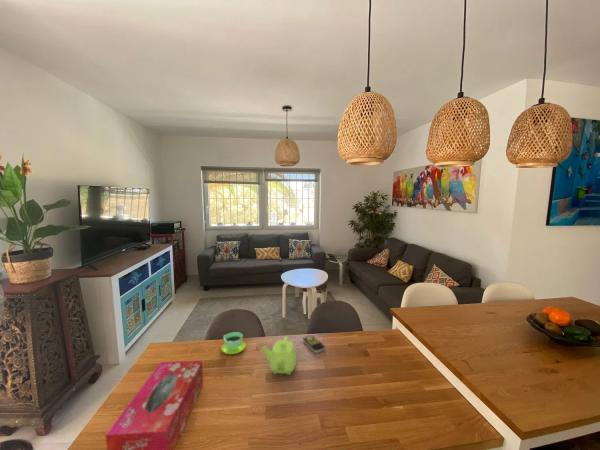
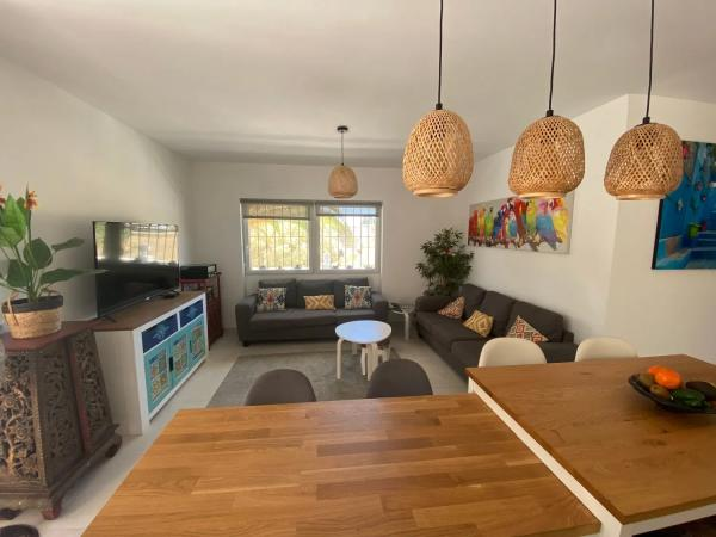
- remote control (313, 343)
- tissue box (163, 404)
- teapot (279, 355)
- cup (233, 342)
